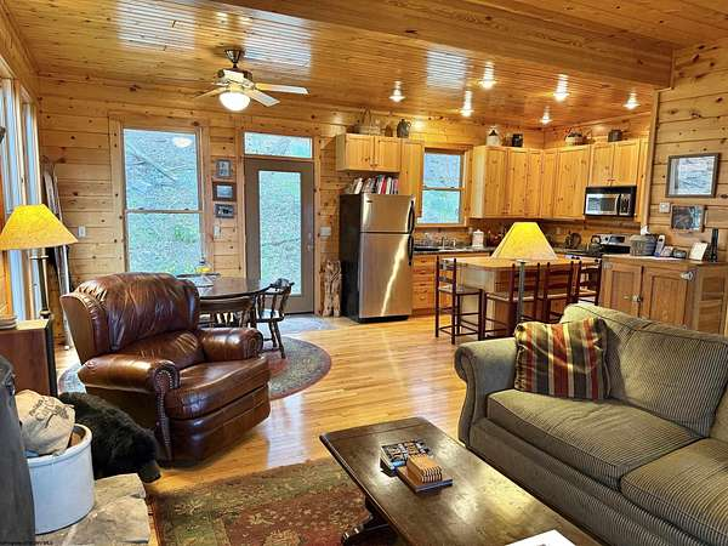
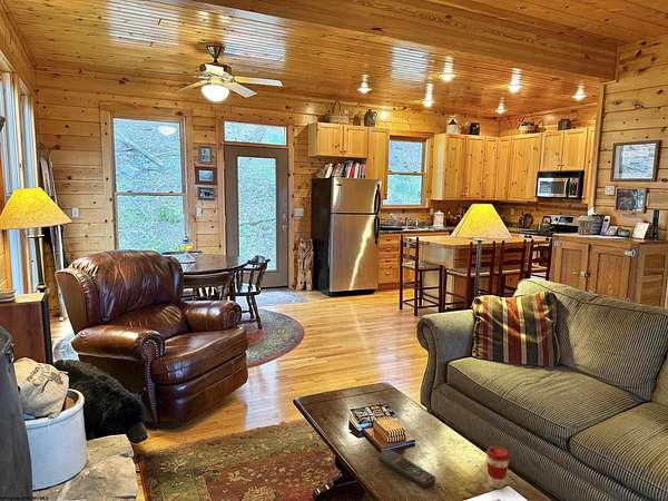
+ coffee cup (497, 468)
+ remote control (405, 466)
